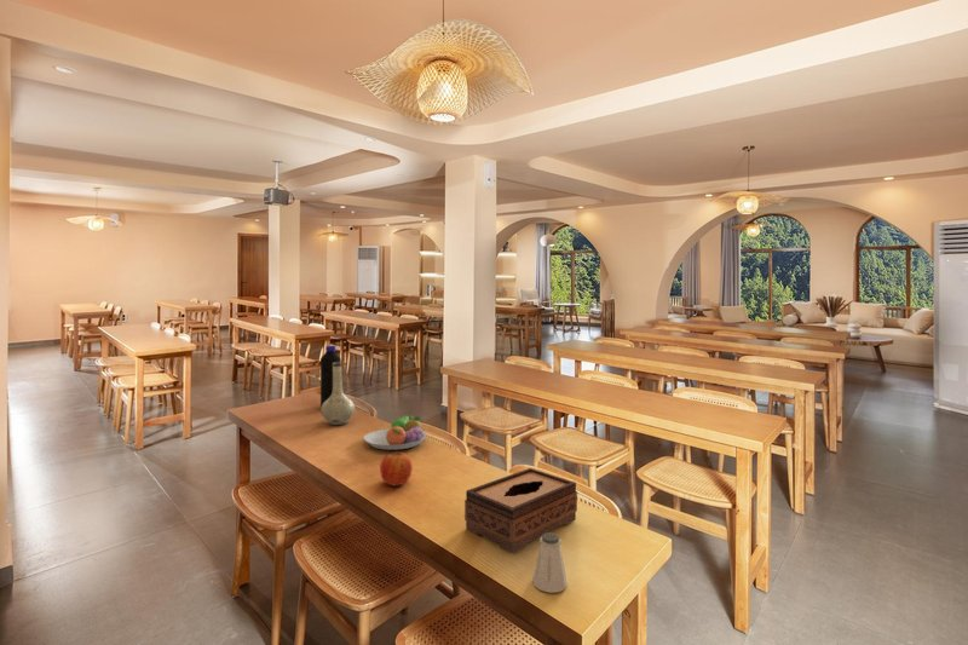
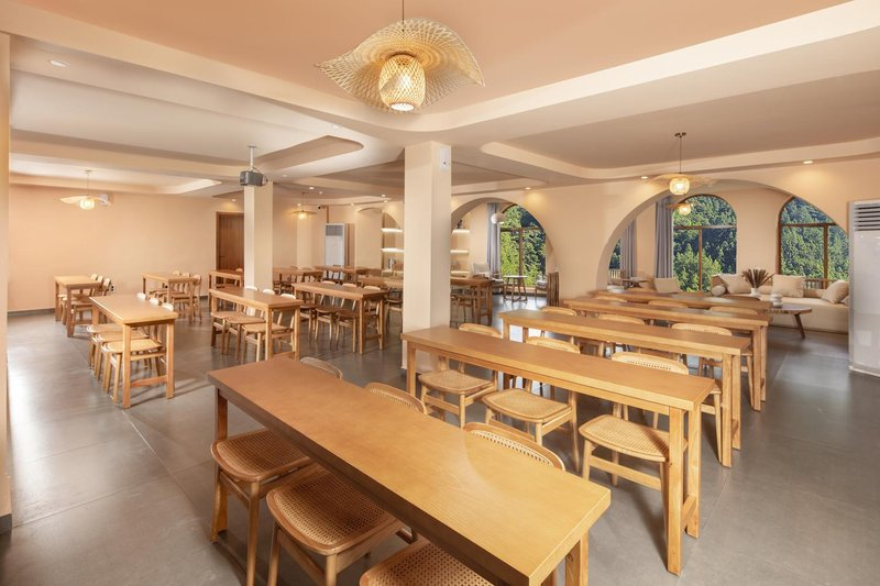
- saltshaker (549, 559)
- vase (338, 392)
- tissue box (522, 505)
- apple (396, 466)
- bottle (330, 375)
- fruit bowl (397, 430)
